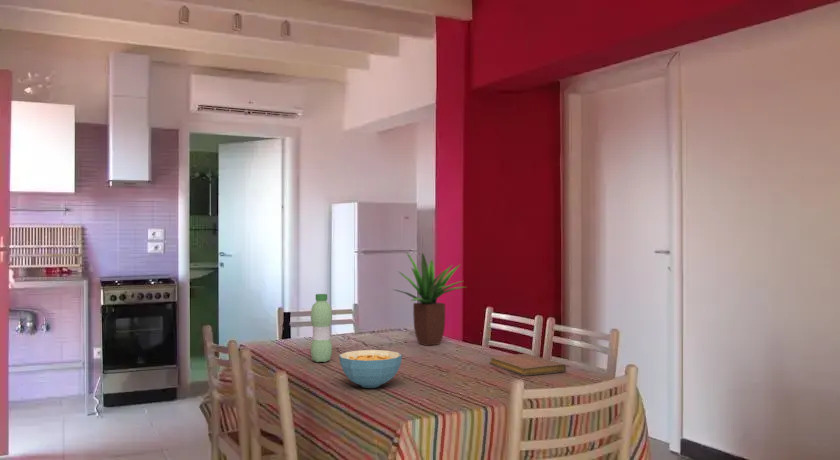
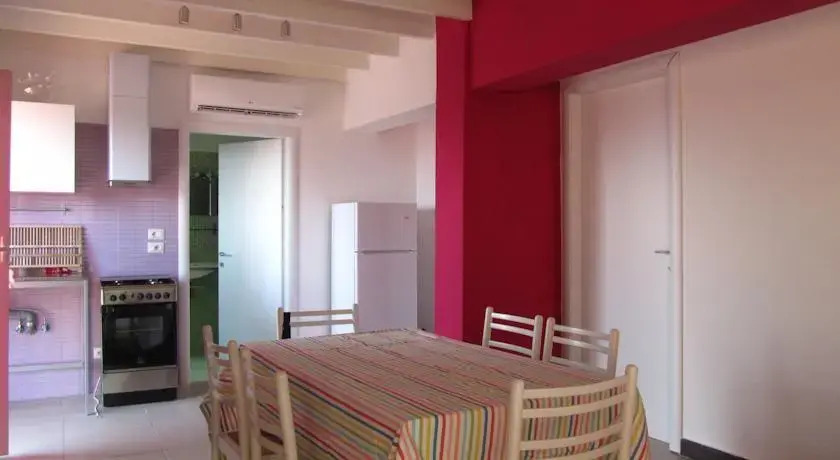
- water bottle (321, 327)
- cereal bowl (370, 370)
- potted plant (428, 298)
- notebook (526, 363)
